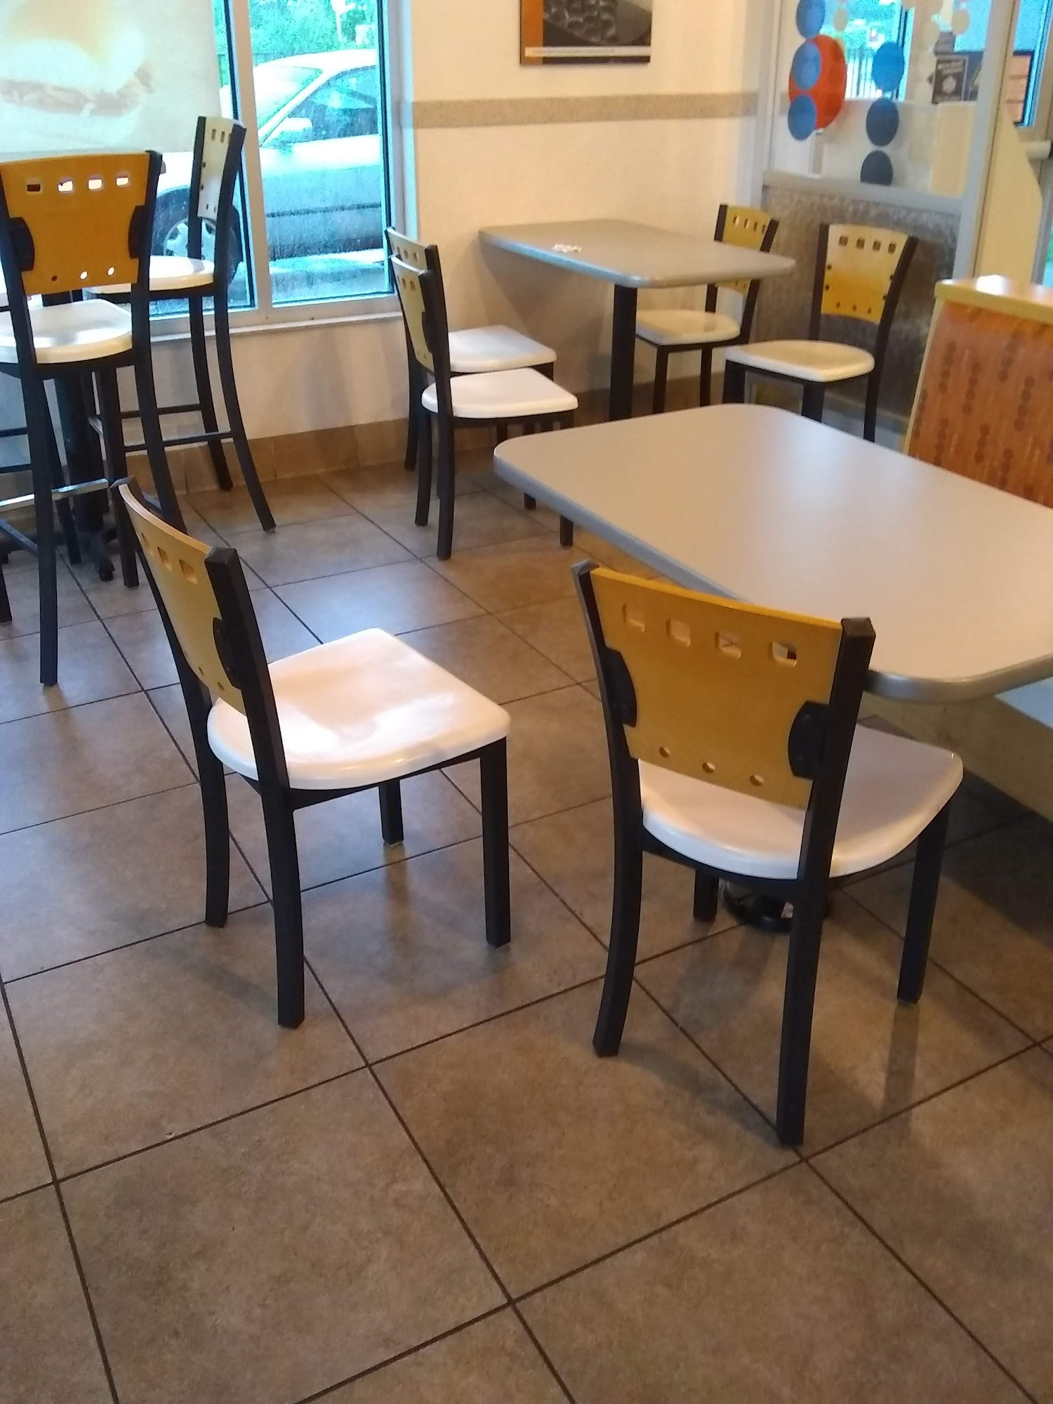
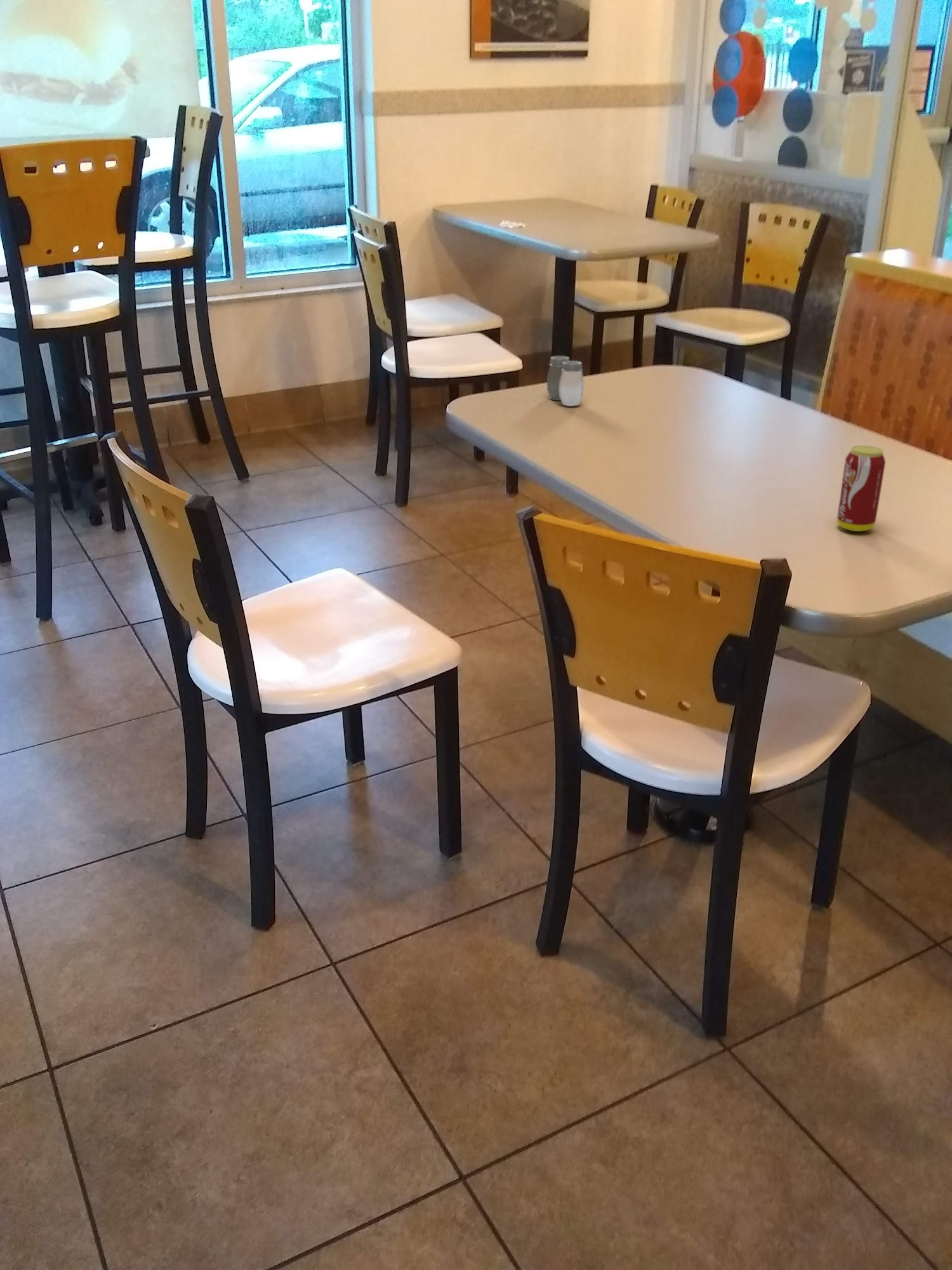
+ salt and pepper shaker (565, 380)
+ beverage can (861, 489)
